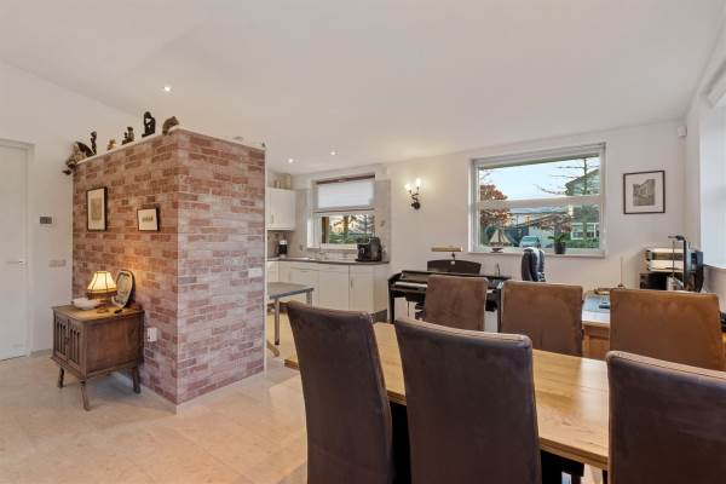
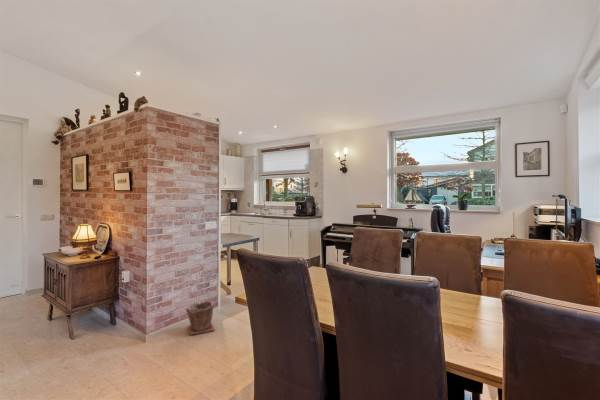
+ plant pot (200, 316)
